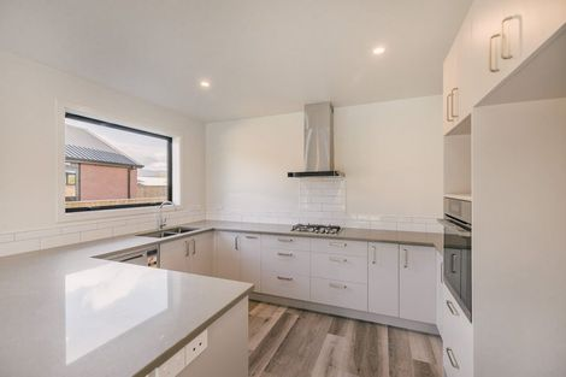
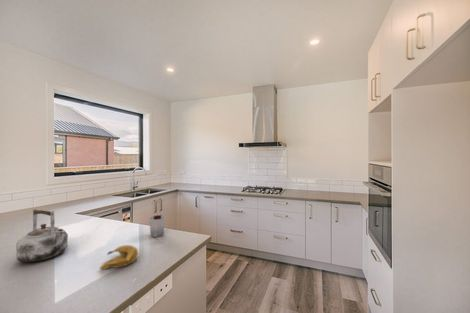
+ banana (119, 255)
+ kettle (46, 233)
+ cup (155, 225)
